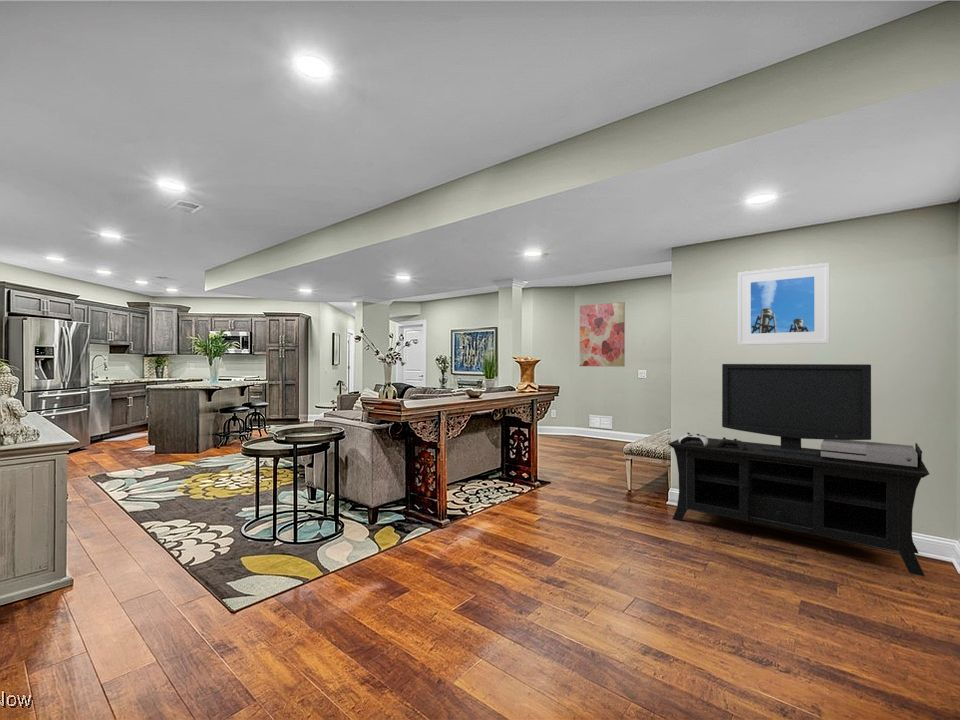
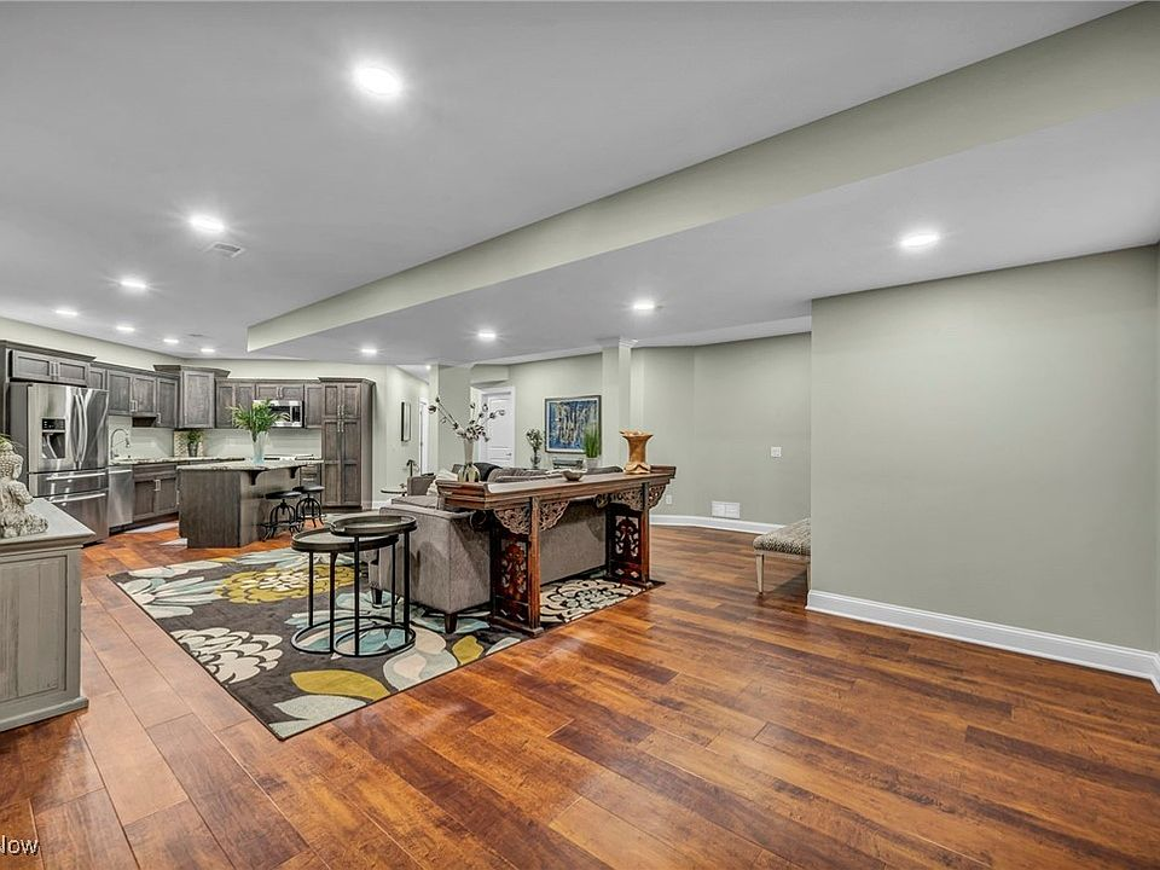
- wall art (601, 335)
- media console (783, 449)
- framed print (781, 306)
